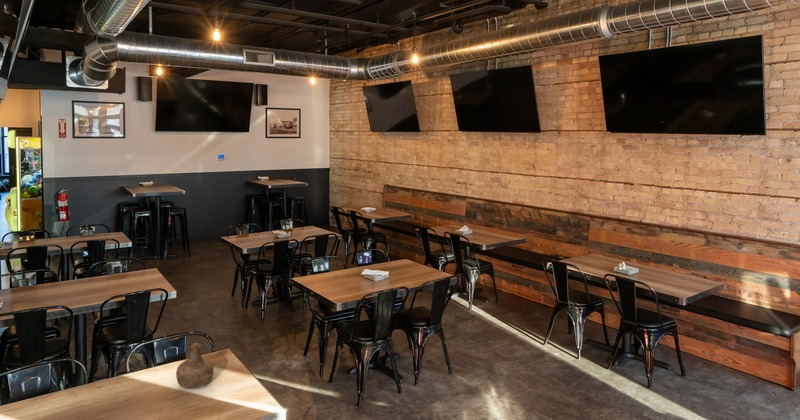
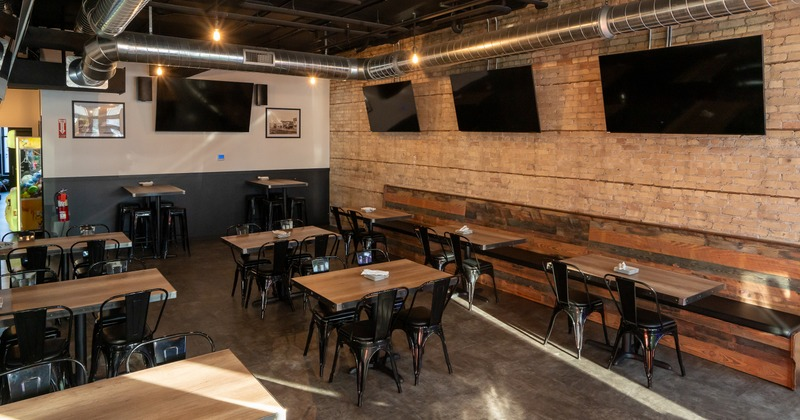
- bottle (194, 363)
